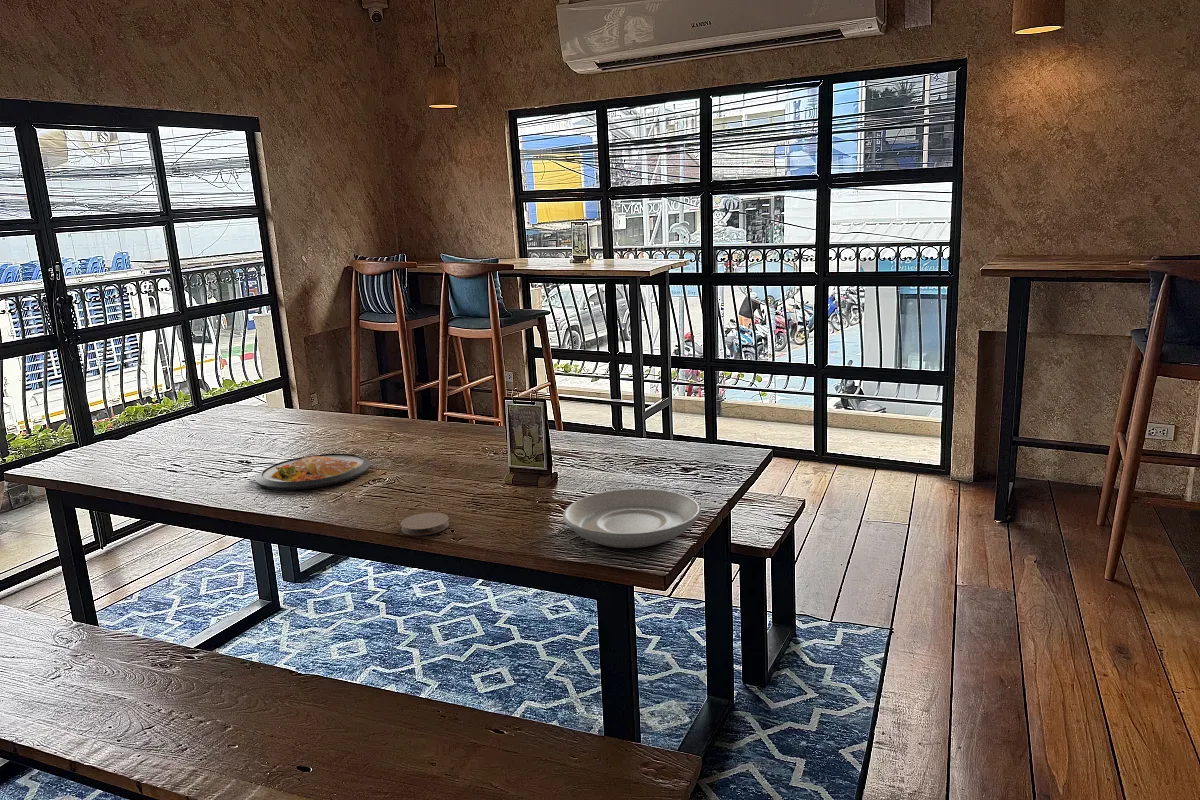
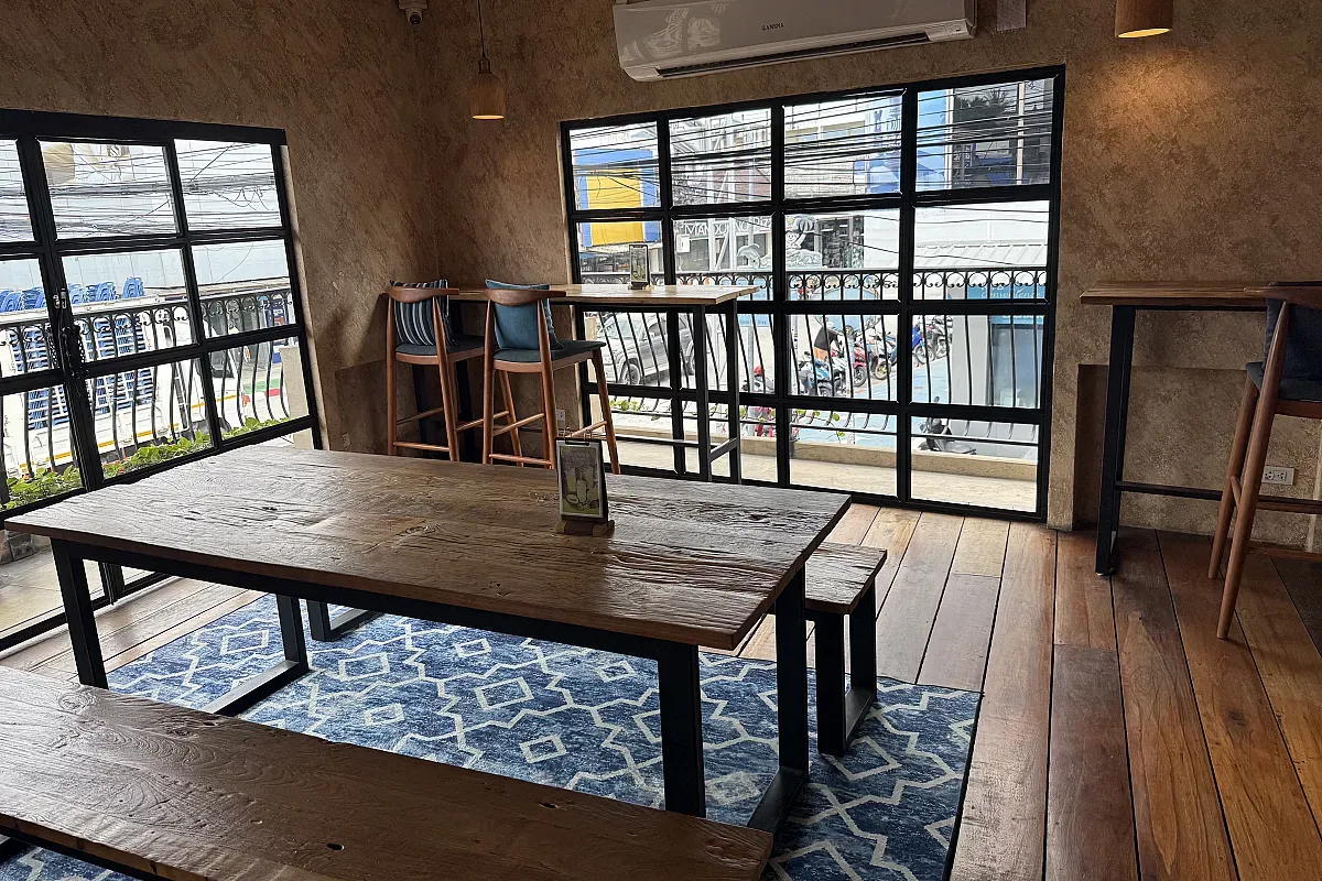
- plate (631, 520)
- coaster (425, 523)
- dish (313, 467)
